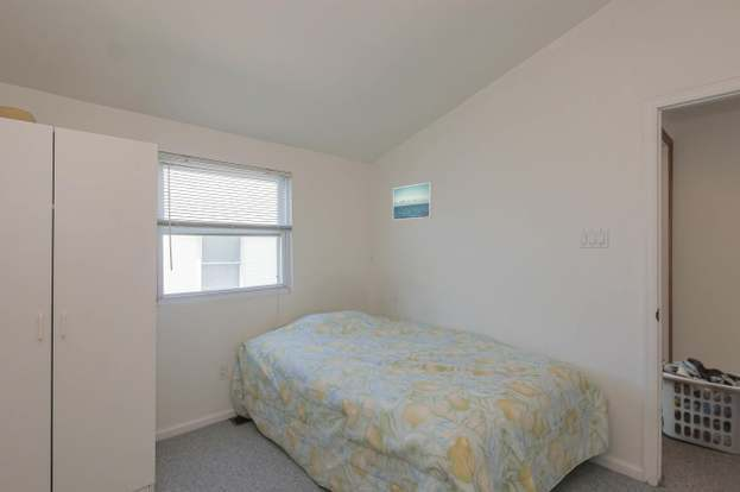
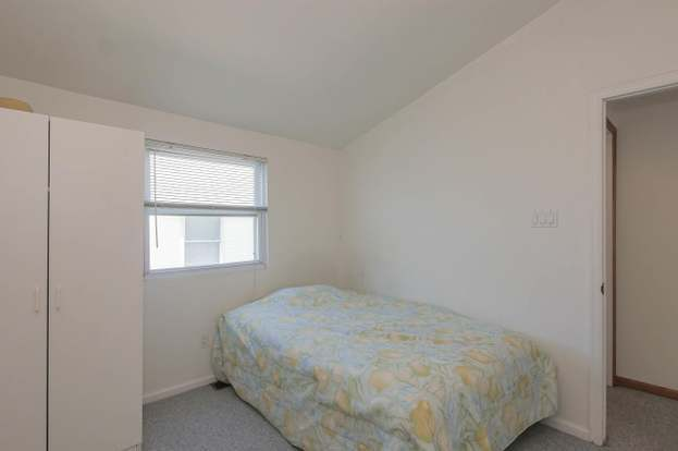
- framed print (411, 202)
- clothes hamper (702, 399)
